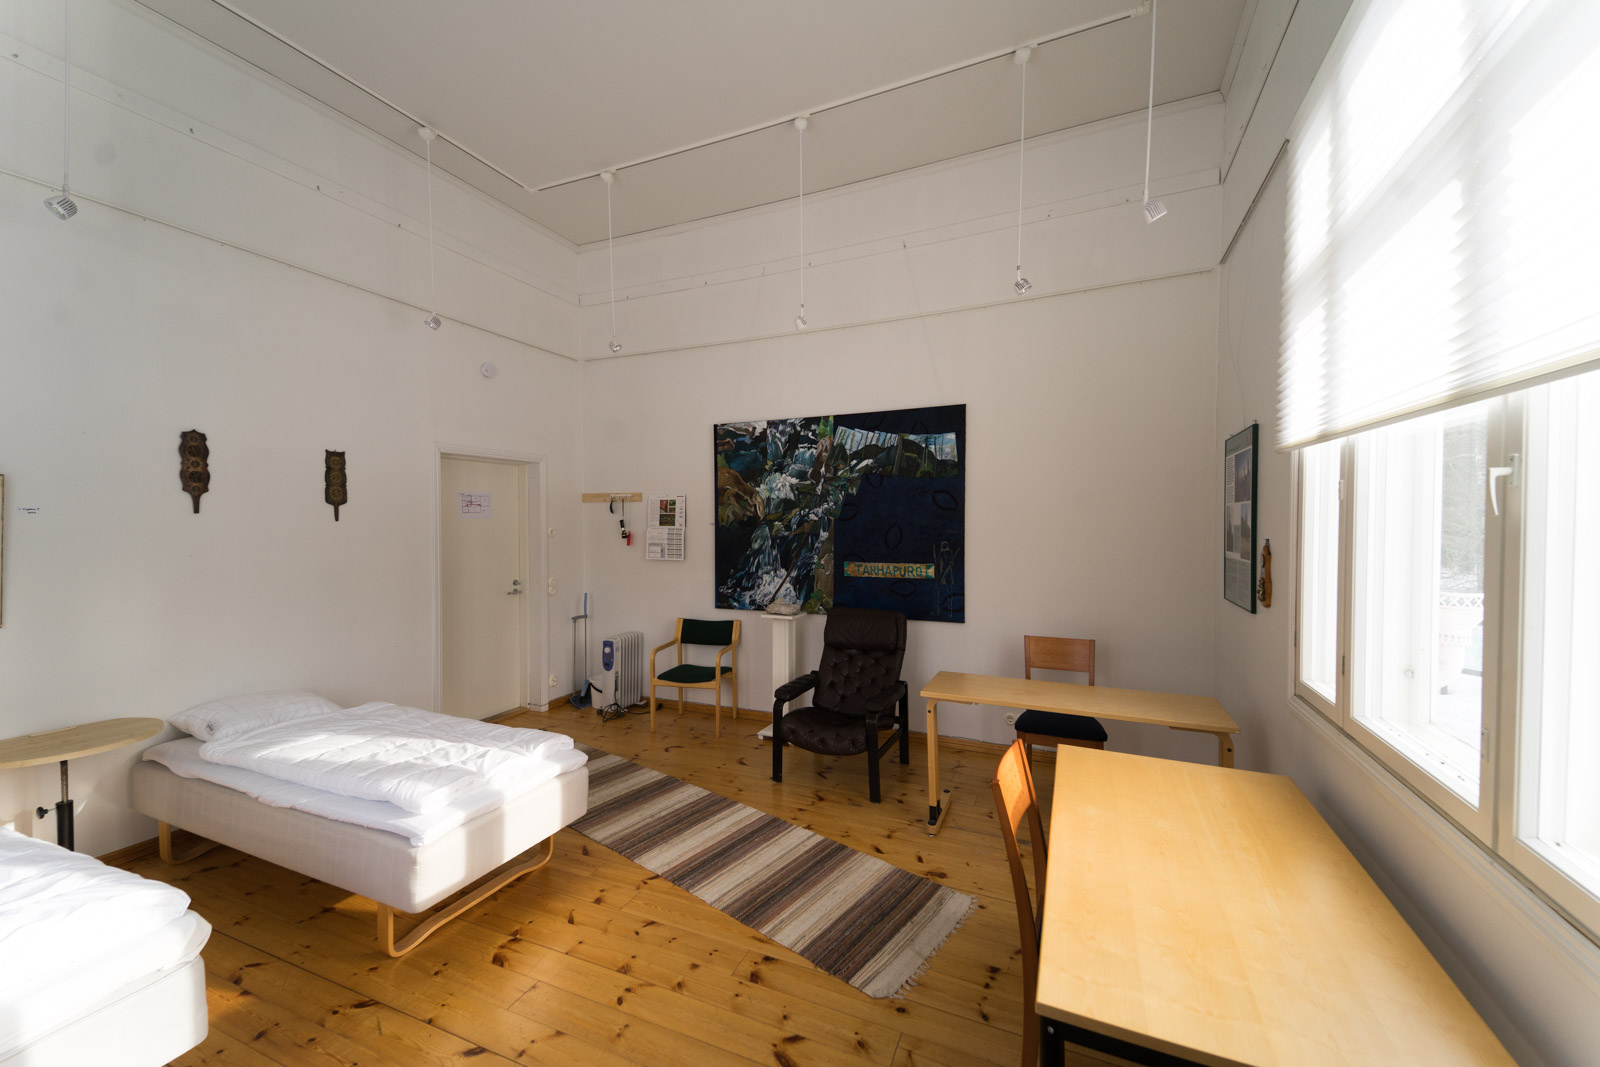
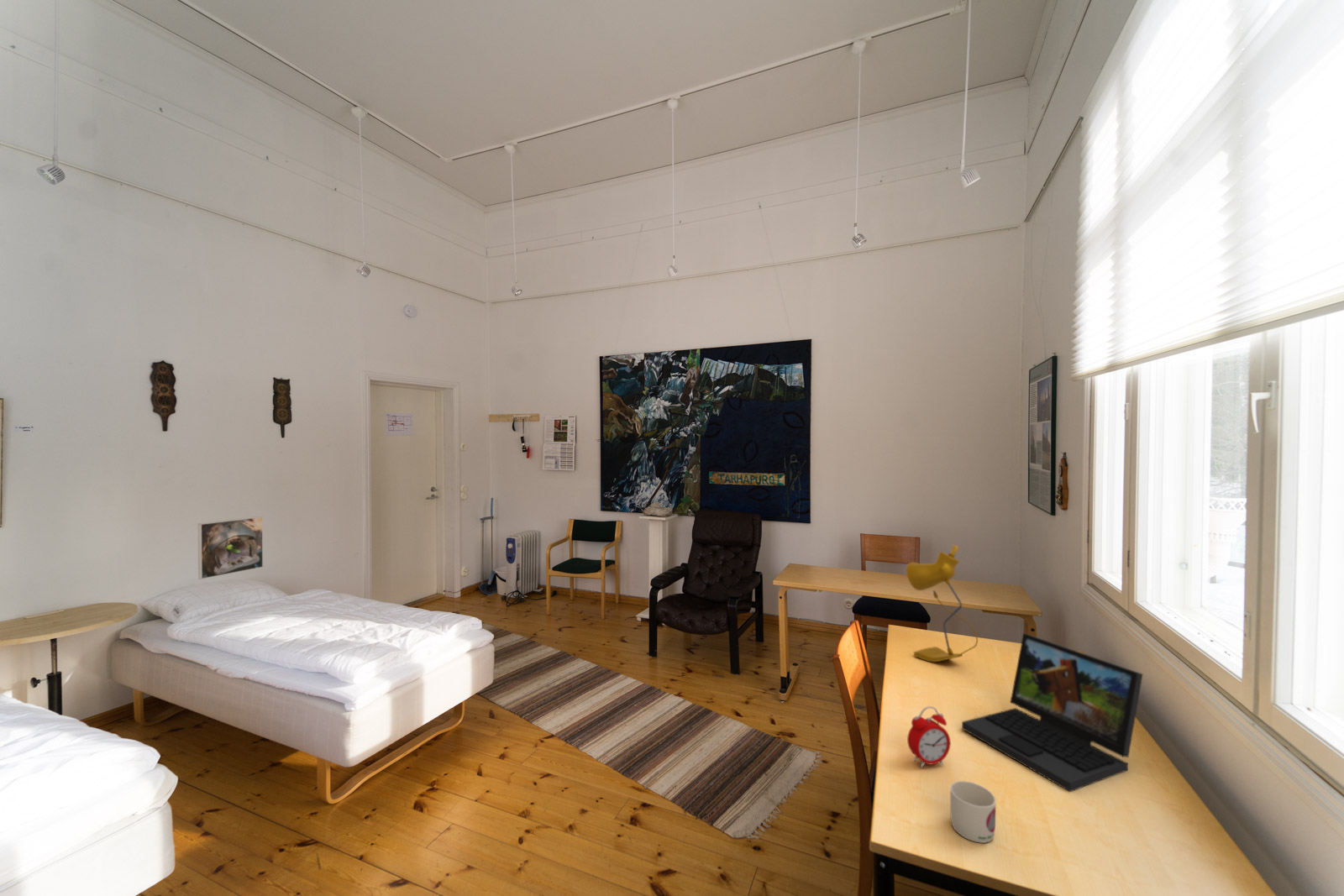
+ desk lamp (940, 601)
+ mug (972, 806)
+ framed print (232, 546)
+ alarm clock (928, 735)
+ laptop (1047, 701)
